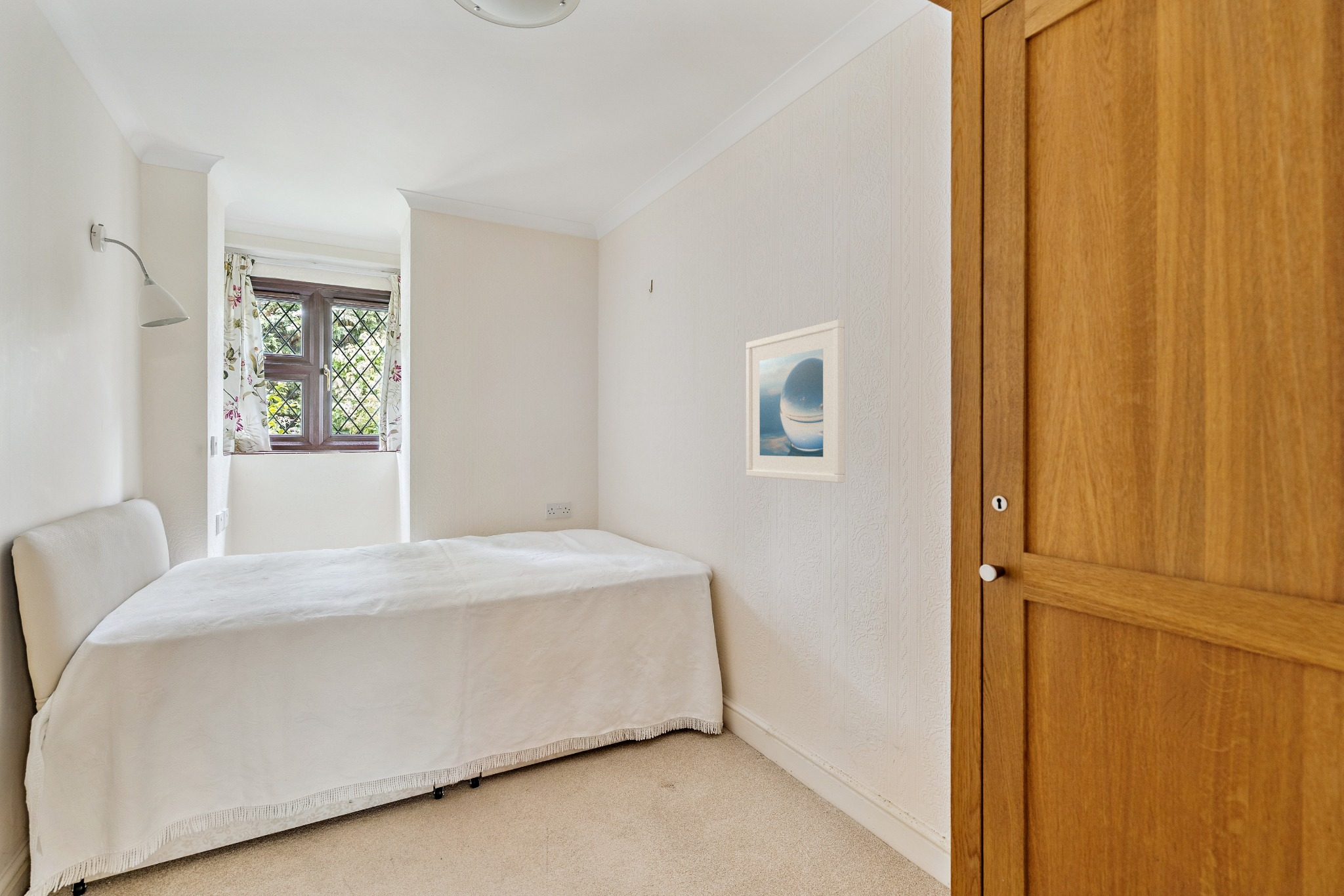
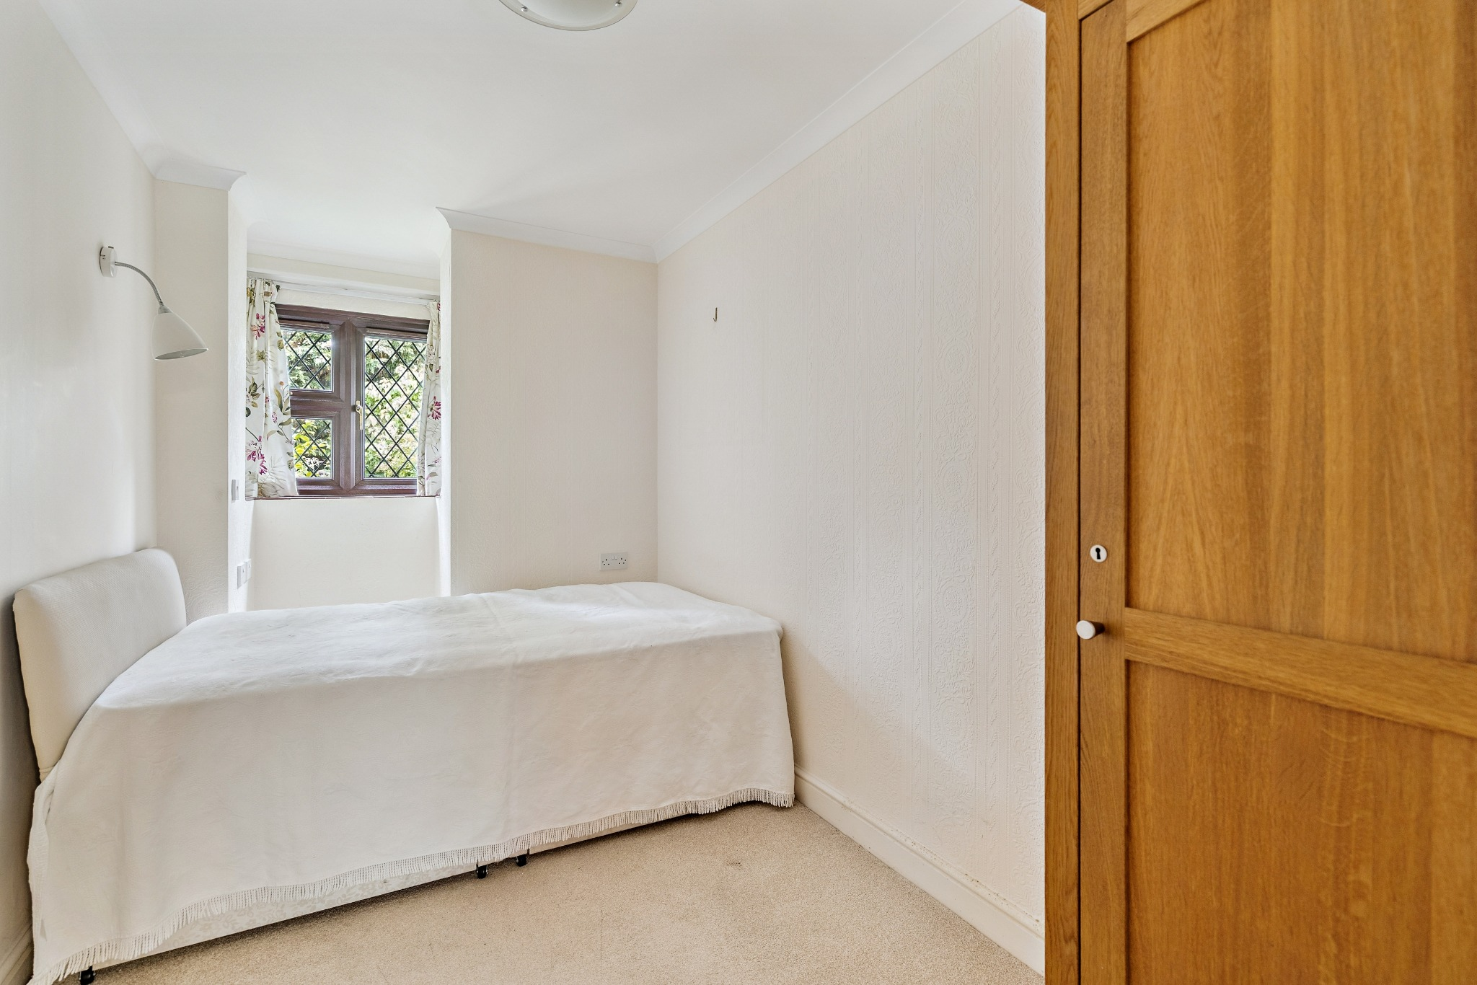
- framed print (790, 405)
